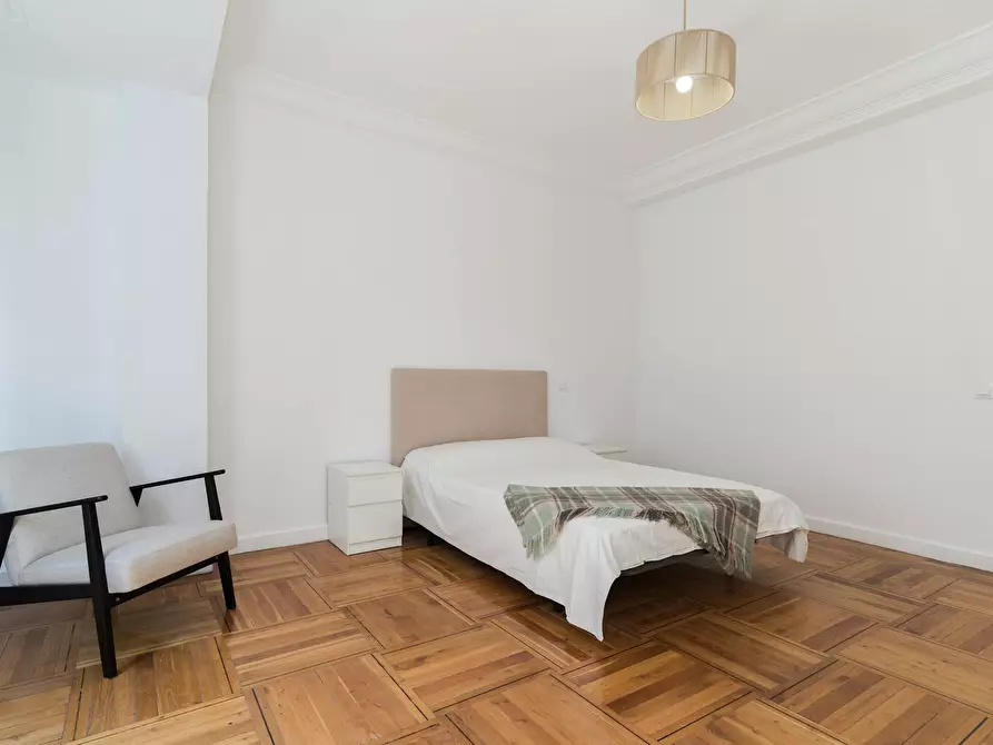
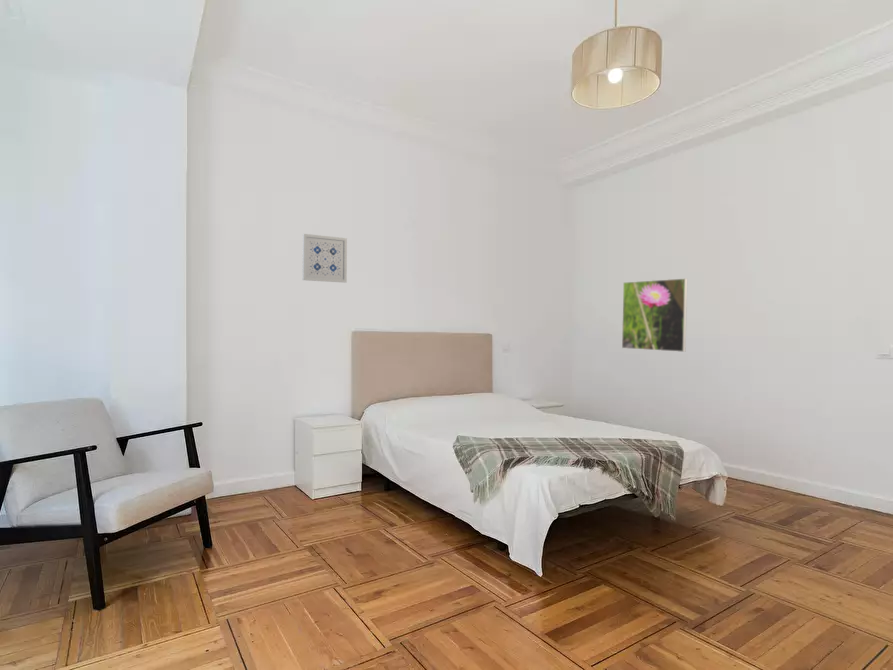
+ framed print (652, 315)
+ wall art (325, 258)
